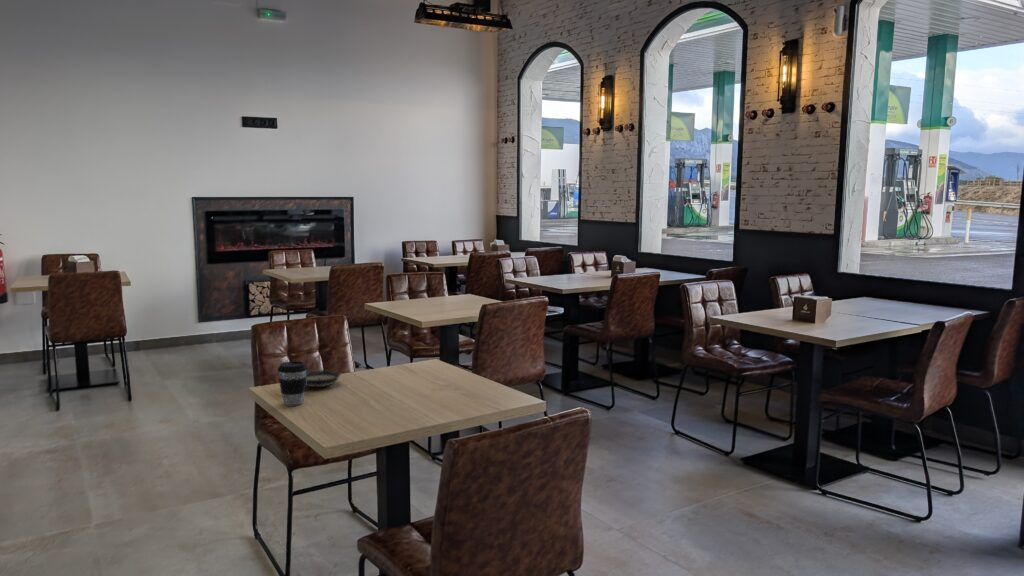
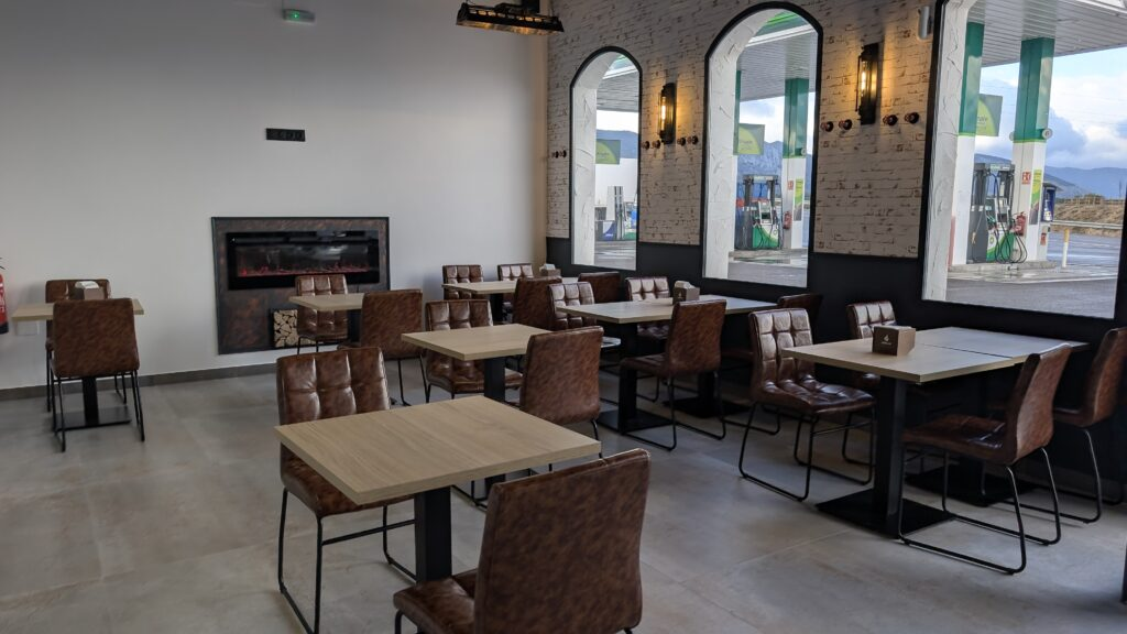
- saucer (319, 380)
- coffee cup (292, 383)
